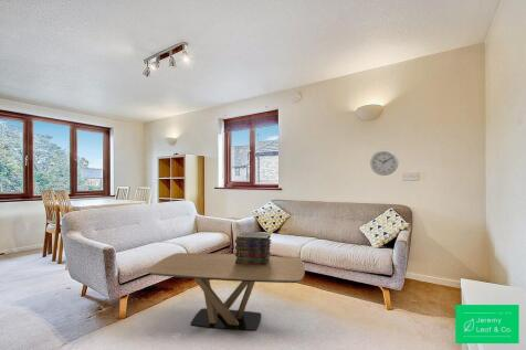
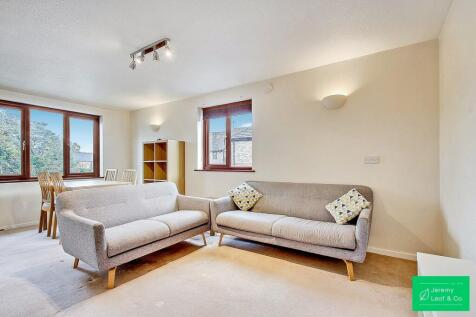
- wall clock (383, 162)
- book stack (253, 247)
- coffee table (231, 294)
